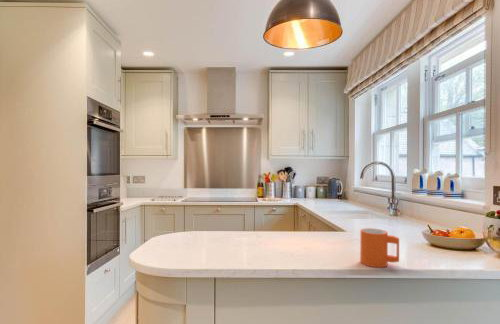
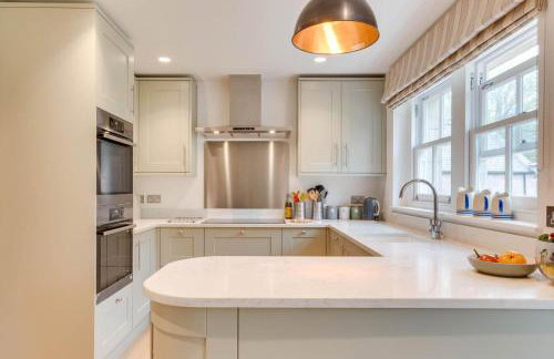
- mug (378, 247)
